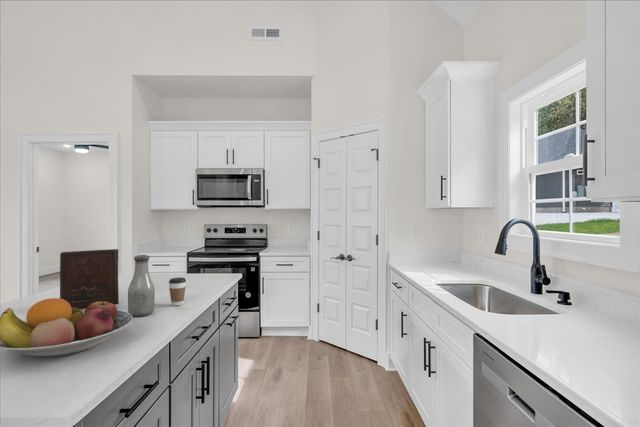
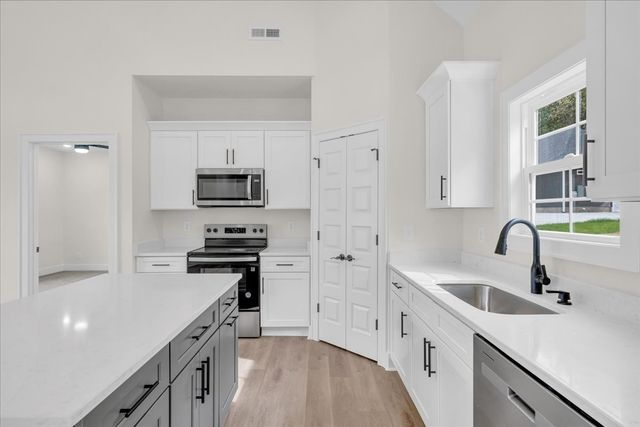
- book (90, 279)
- coffee cup (177, 291)
- fruit bowl (68, 321)
- bottle (141, 284)
